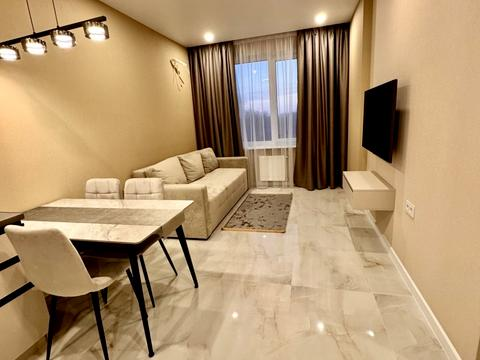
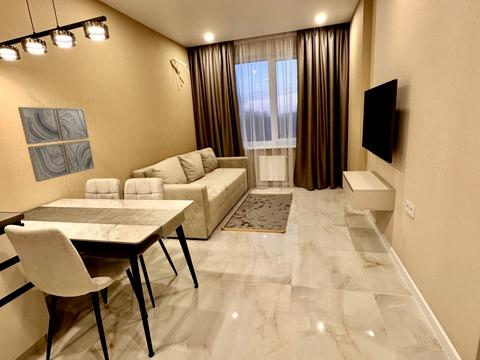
+ wall art (61, 143)
